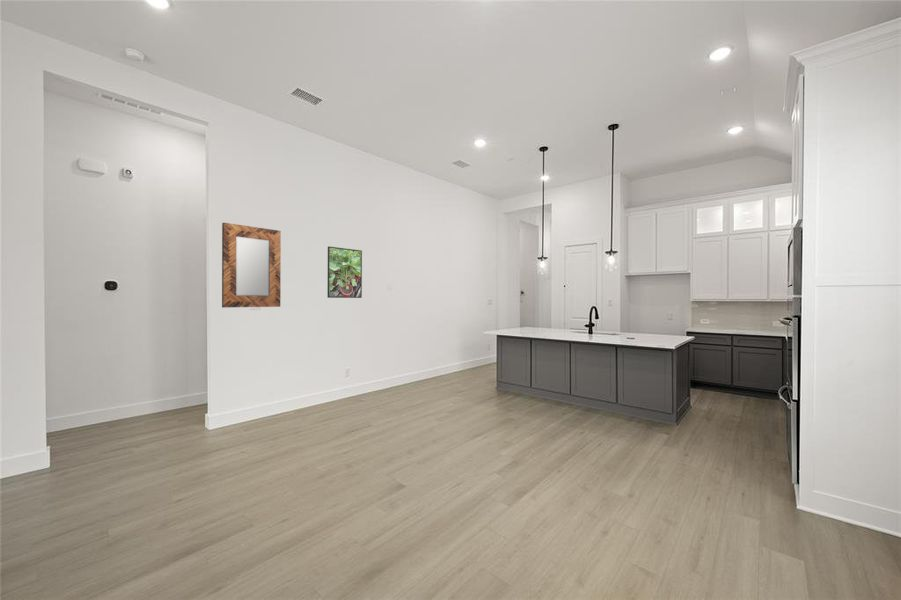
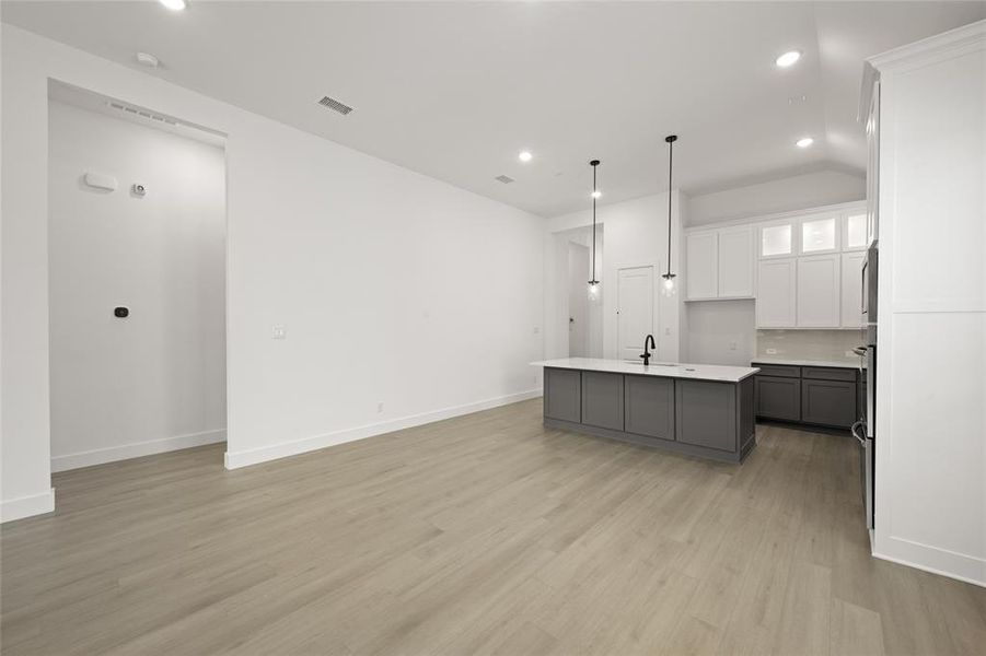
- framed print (345, 273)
- home mirror (252, 267)
